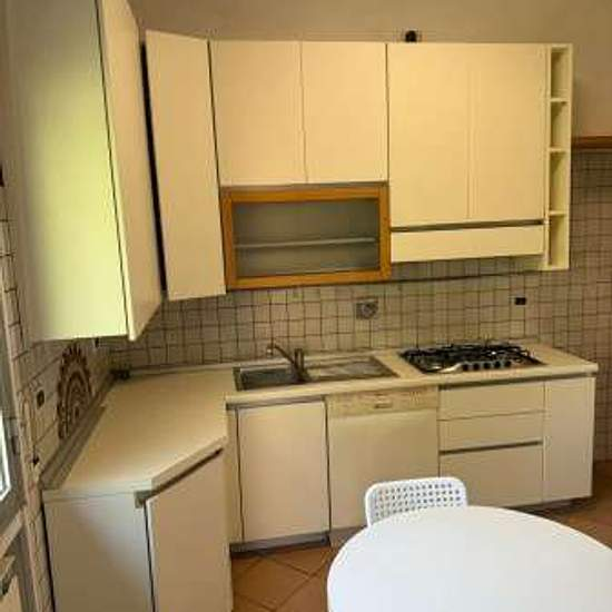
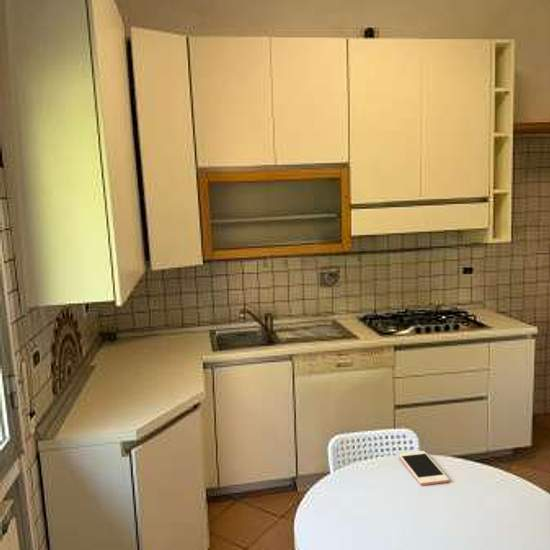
+ cell phone (422, 467)
